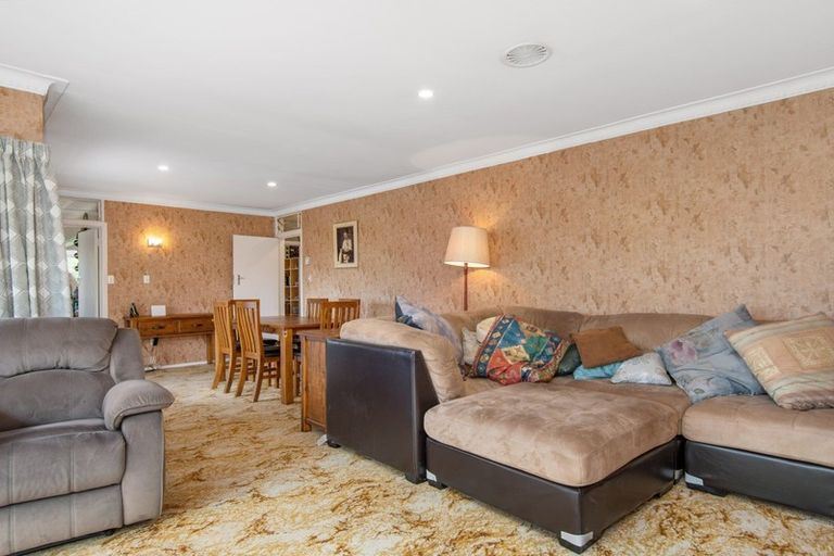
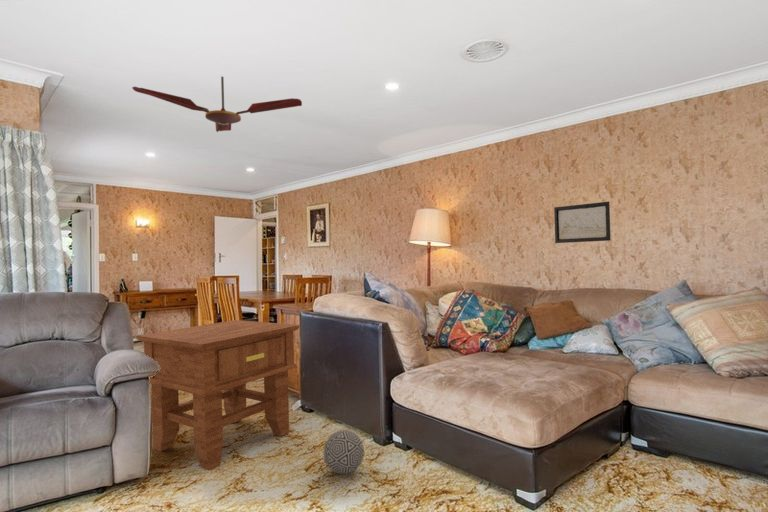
+ side table (223, 385)
+ wall art (581, 223)
+ decorative ball (343, 451)
+ ceiling fan (222, 106)
